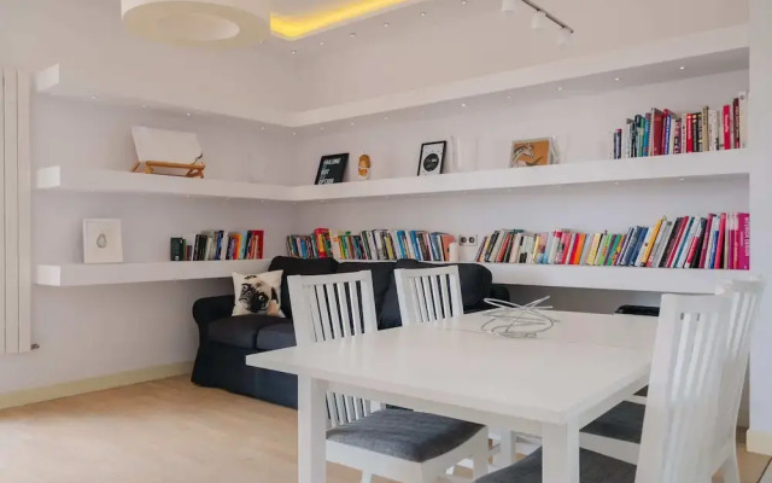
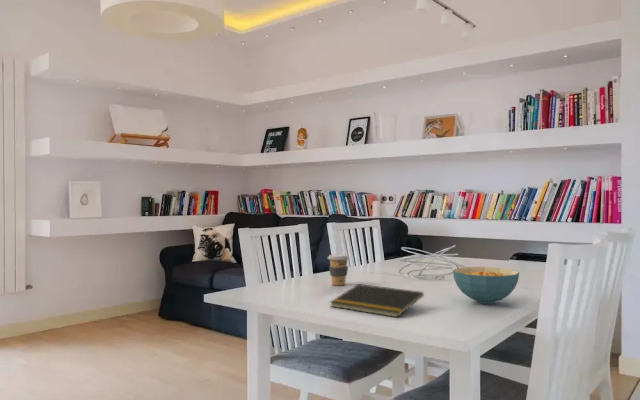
+ coffee cup (338, 269)
+ notepad (376, 299)
+ cereal bowl (485, 286)
